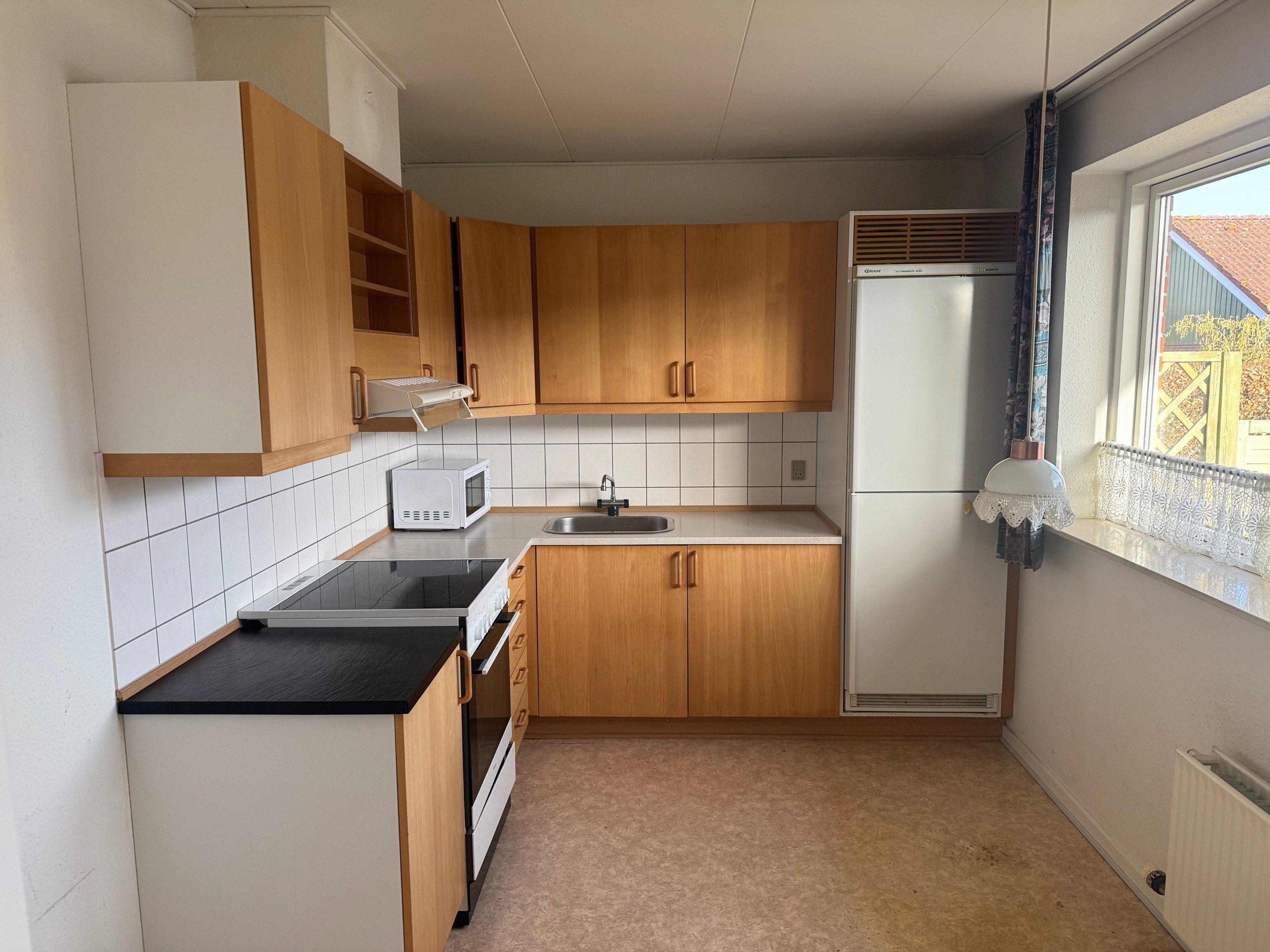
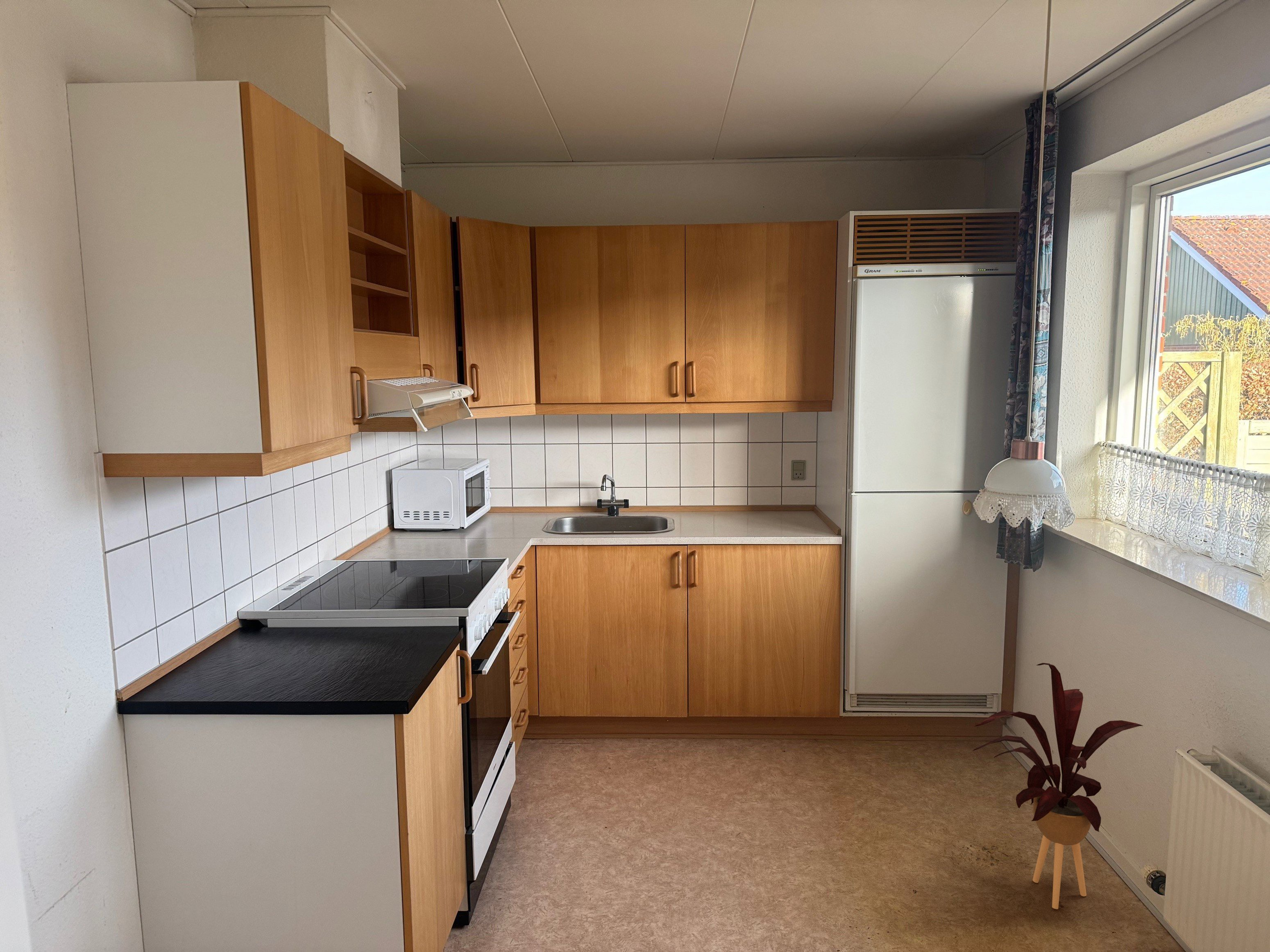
+ house plant (1050, 772)
